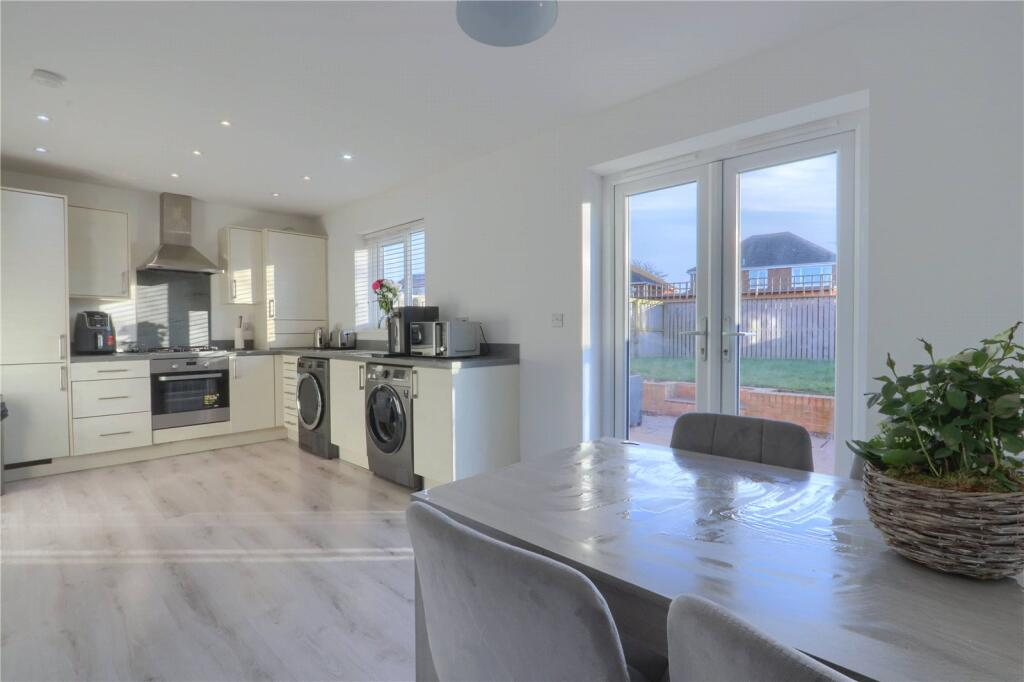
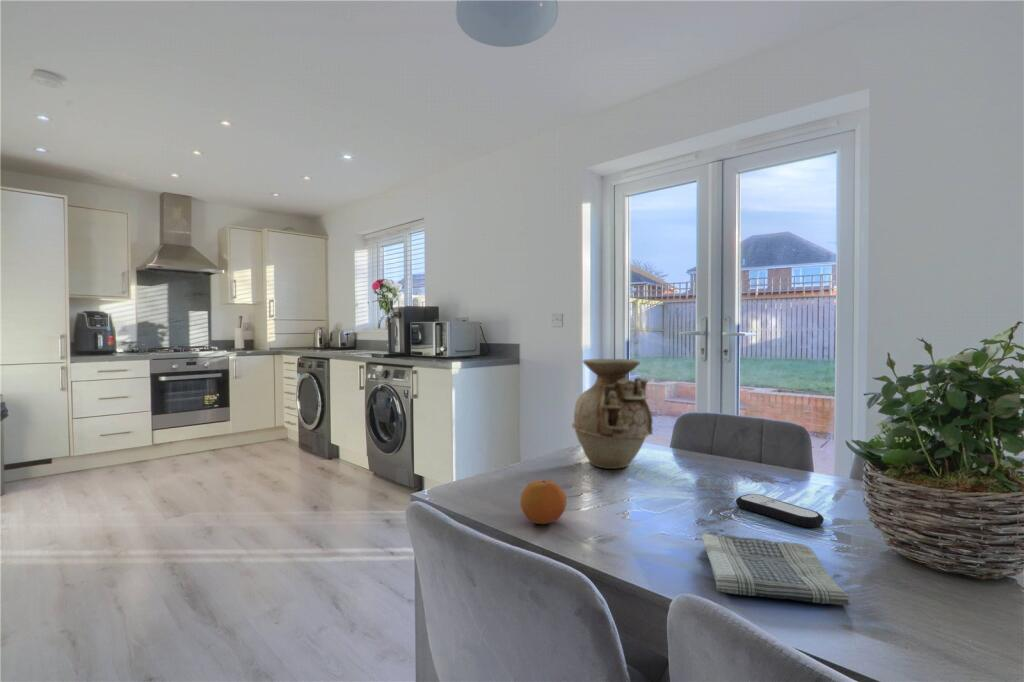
+ remote control (778, 509)
+ fruit (543, 500)
+ dish towel (766, 562)
+ vase (612, 412)
